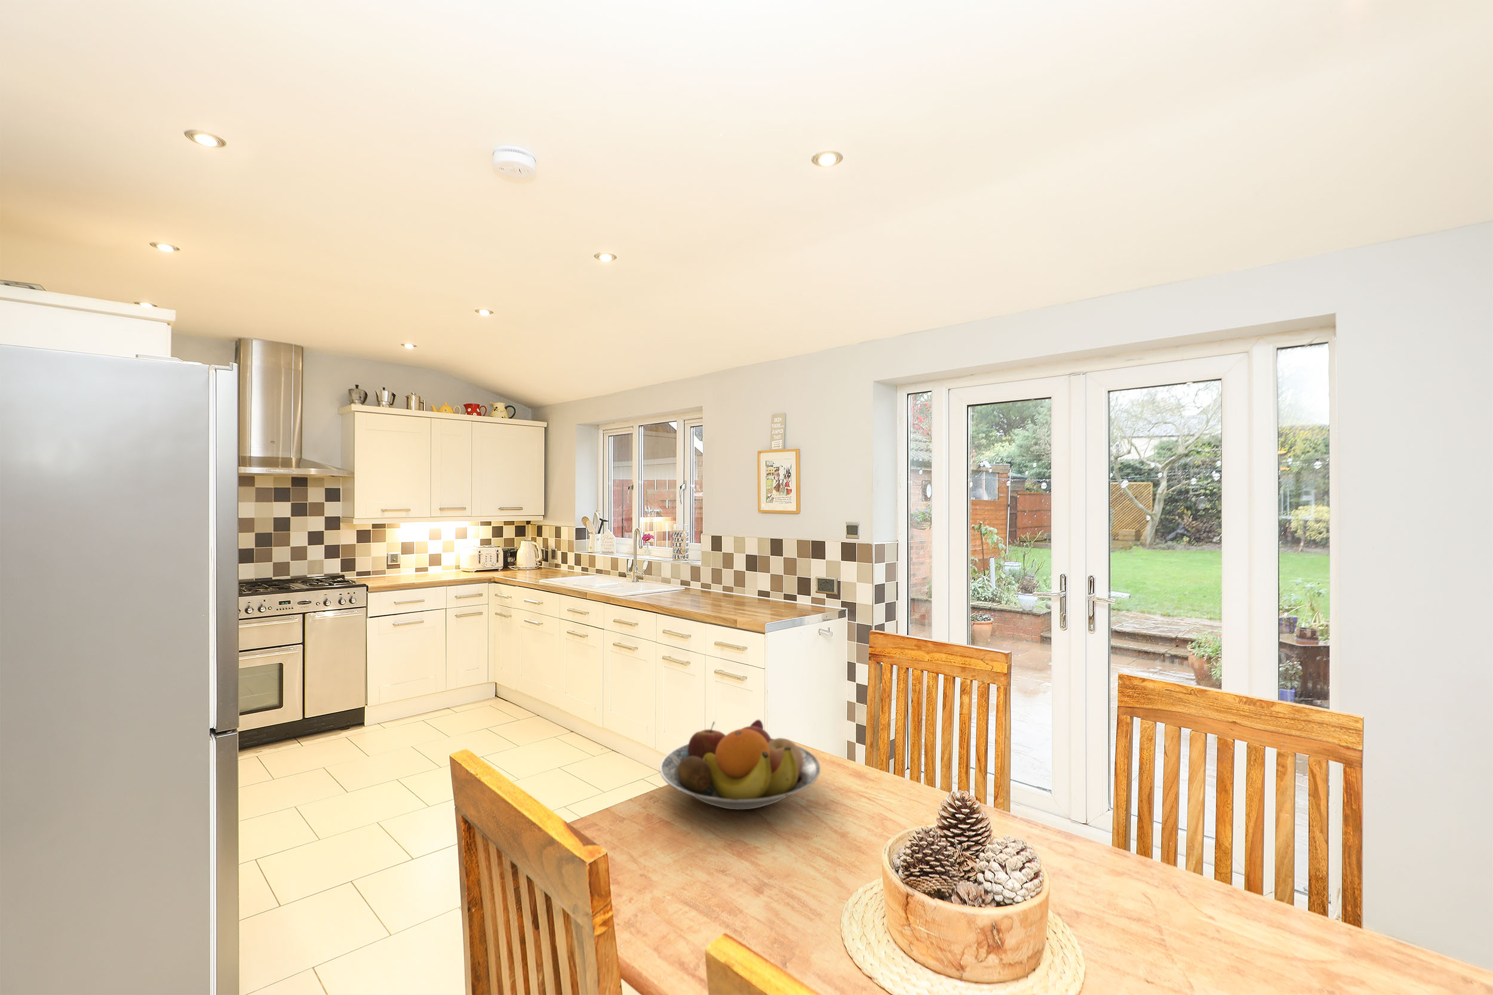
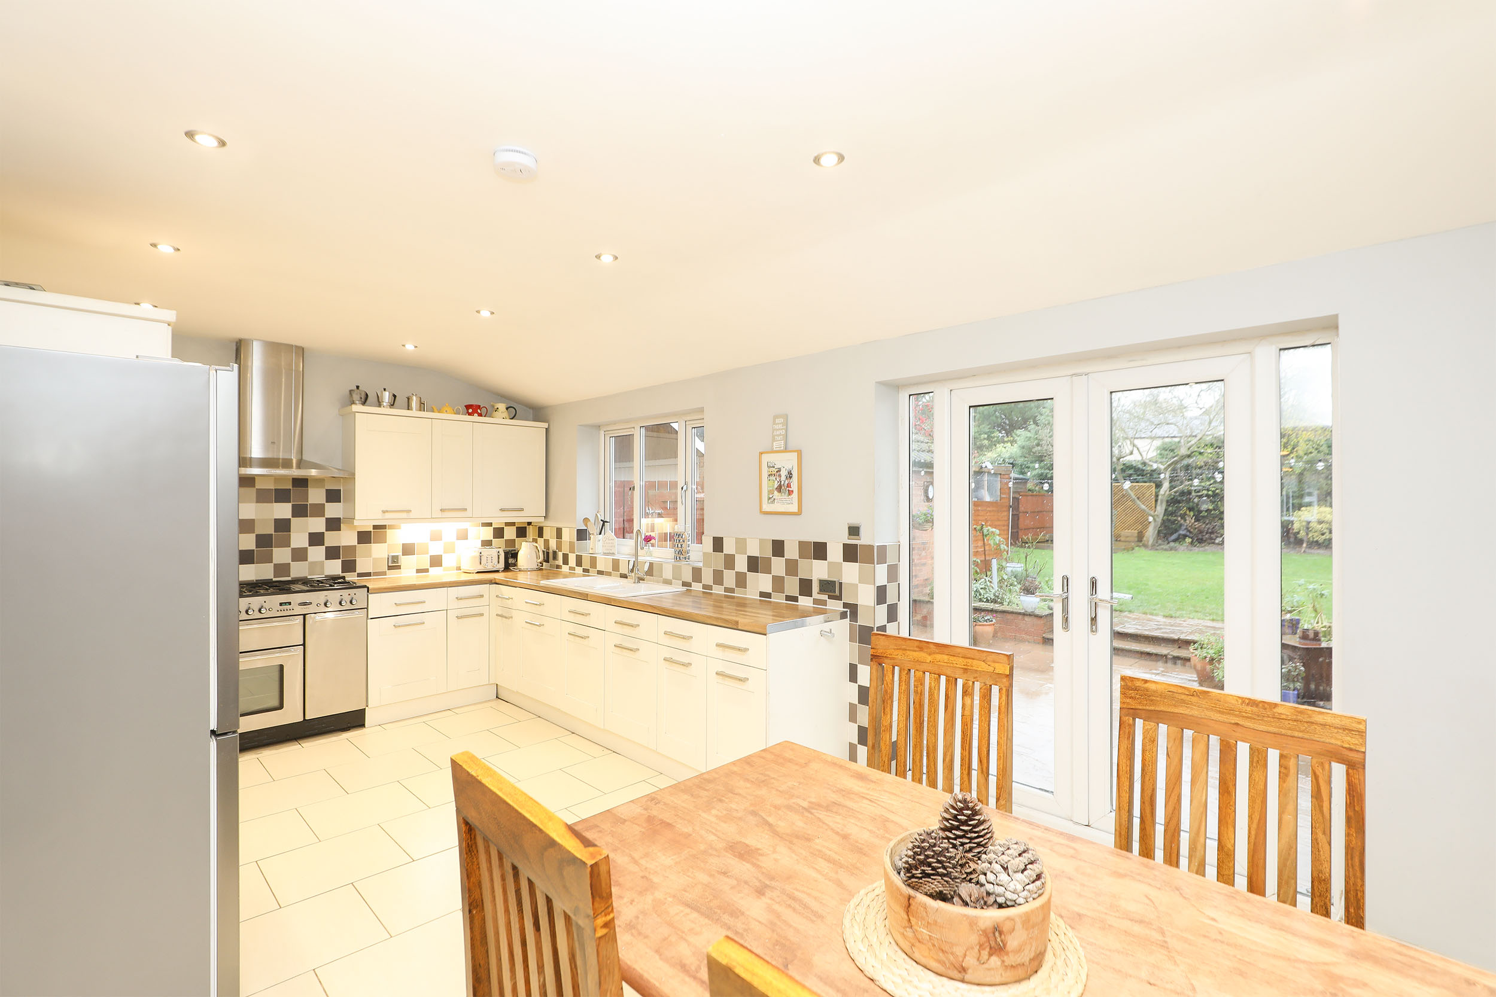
- fruit bowl (740, 757)
